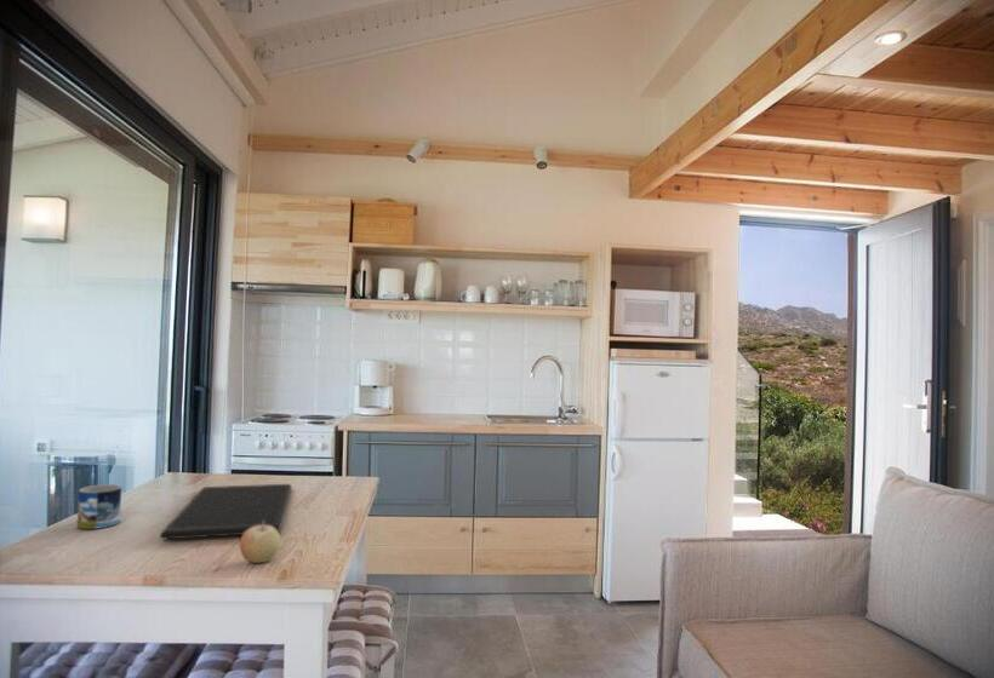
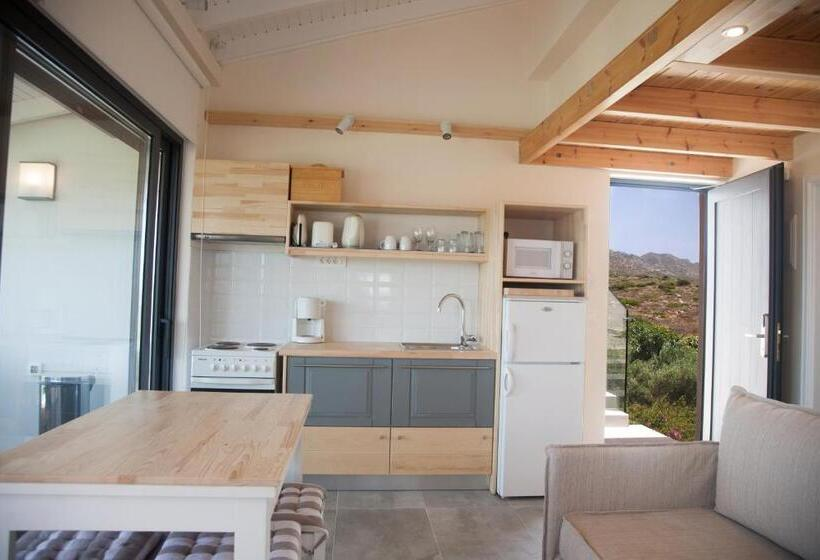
- fruit (259, 540)
- mug (102, 504)
- cutting board (235, 507)
